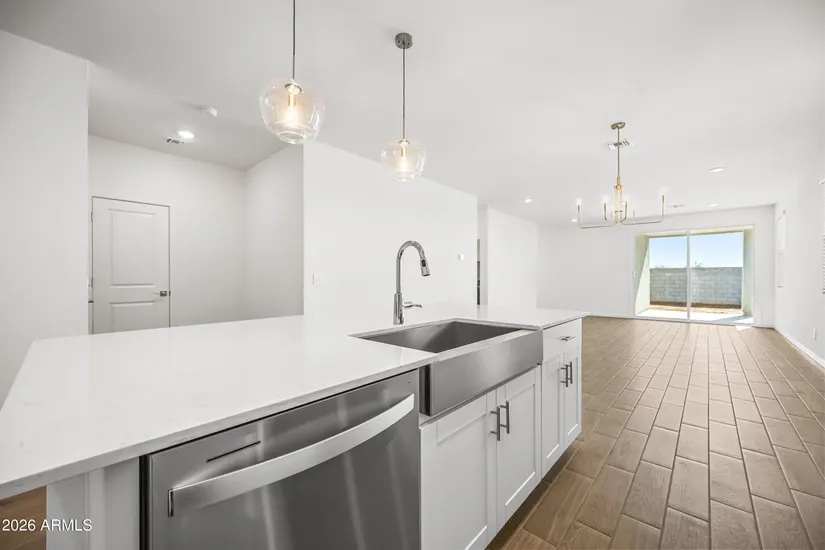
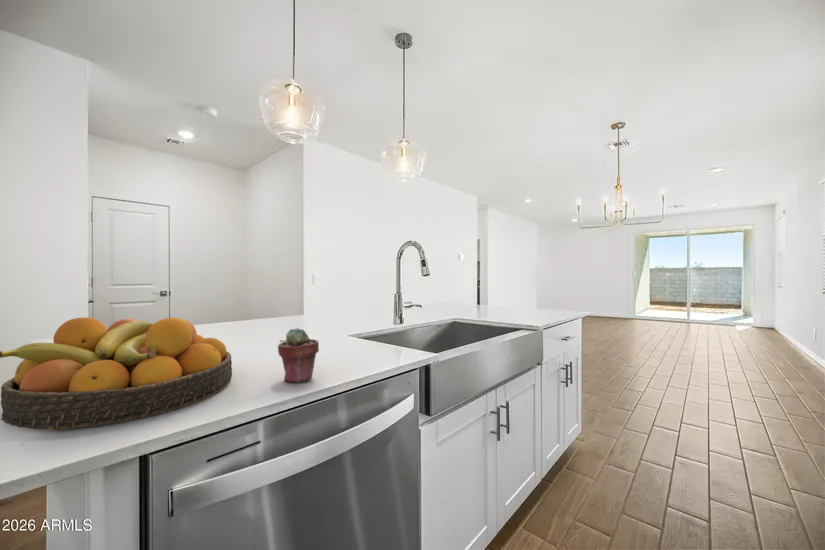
+ potted succulent (298, 353)
+ fruit bowl (135, 353)
